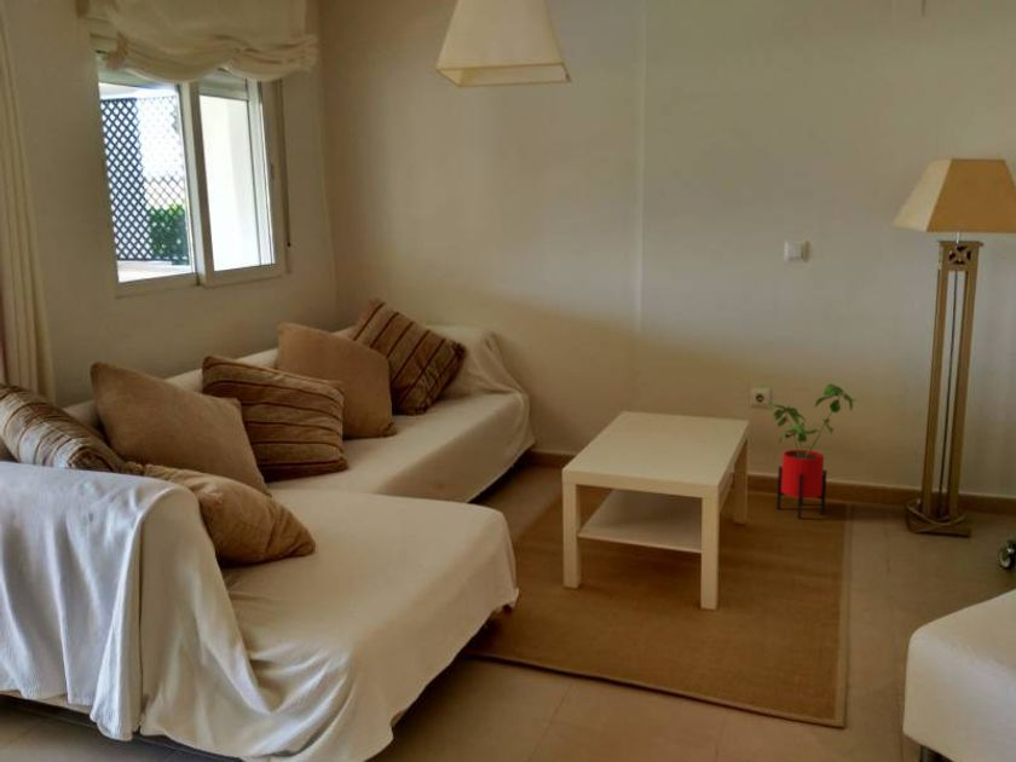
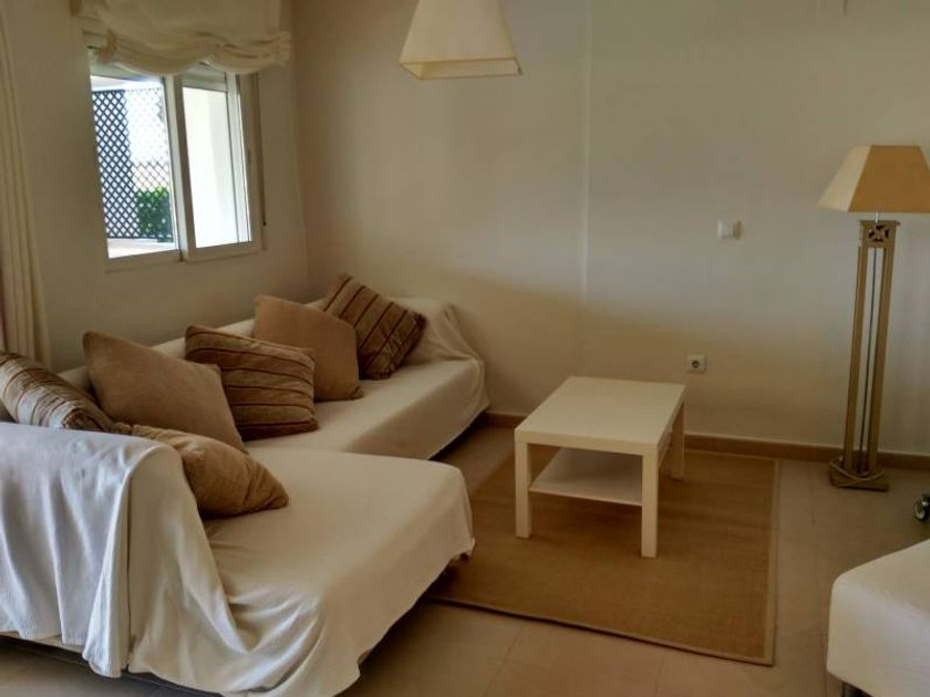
- house plant (809, 448)
